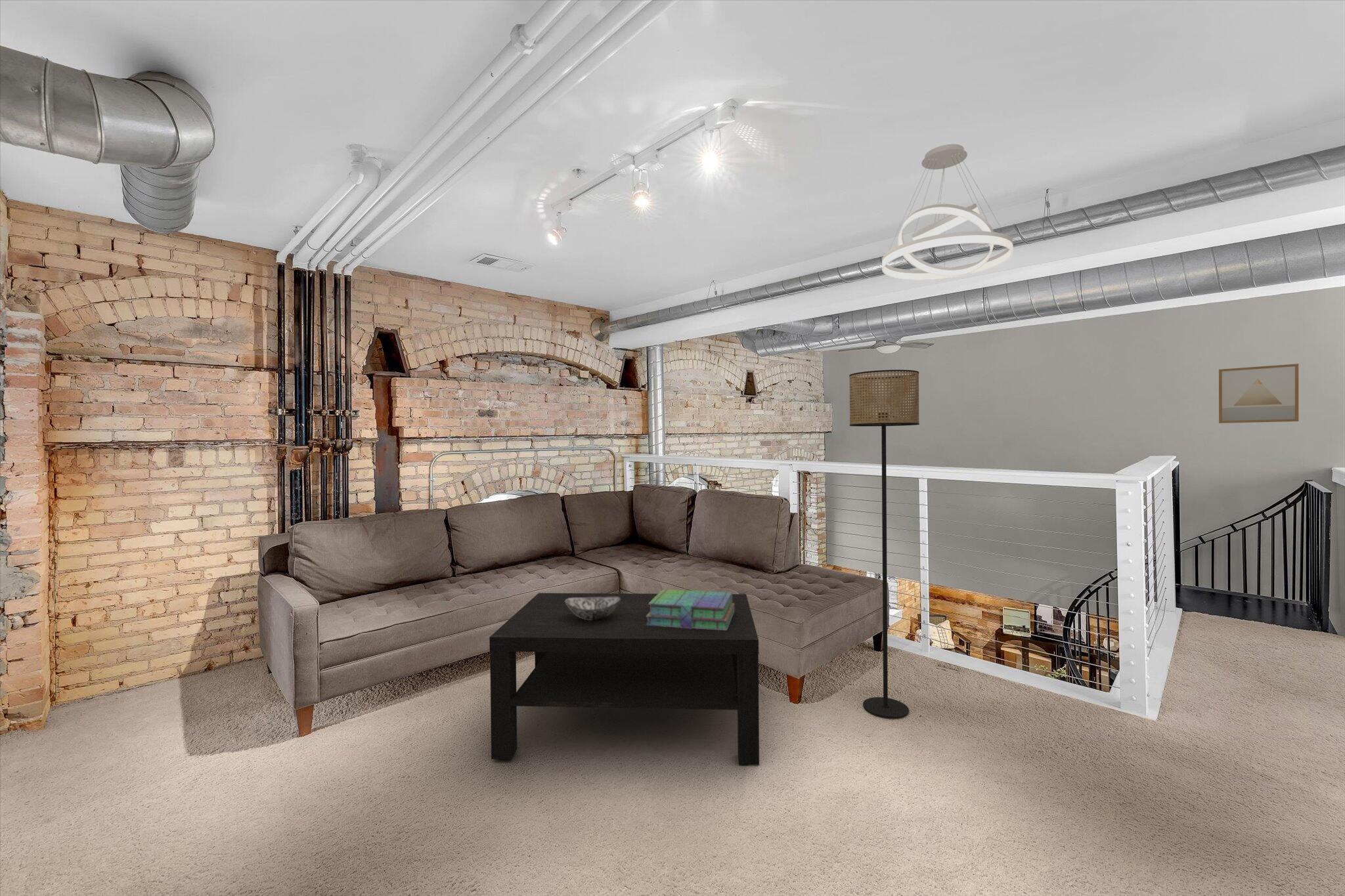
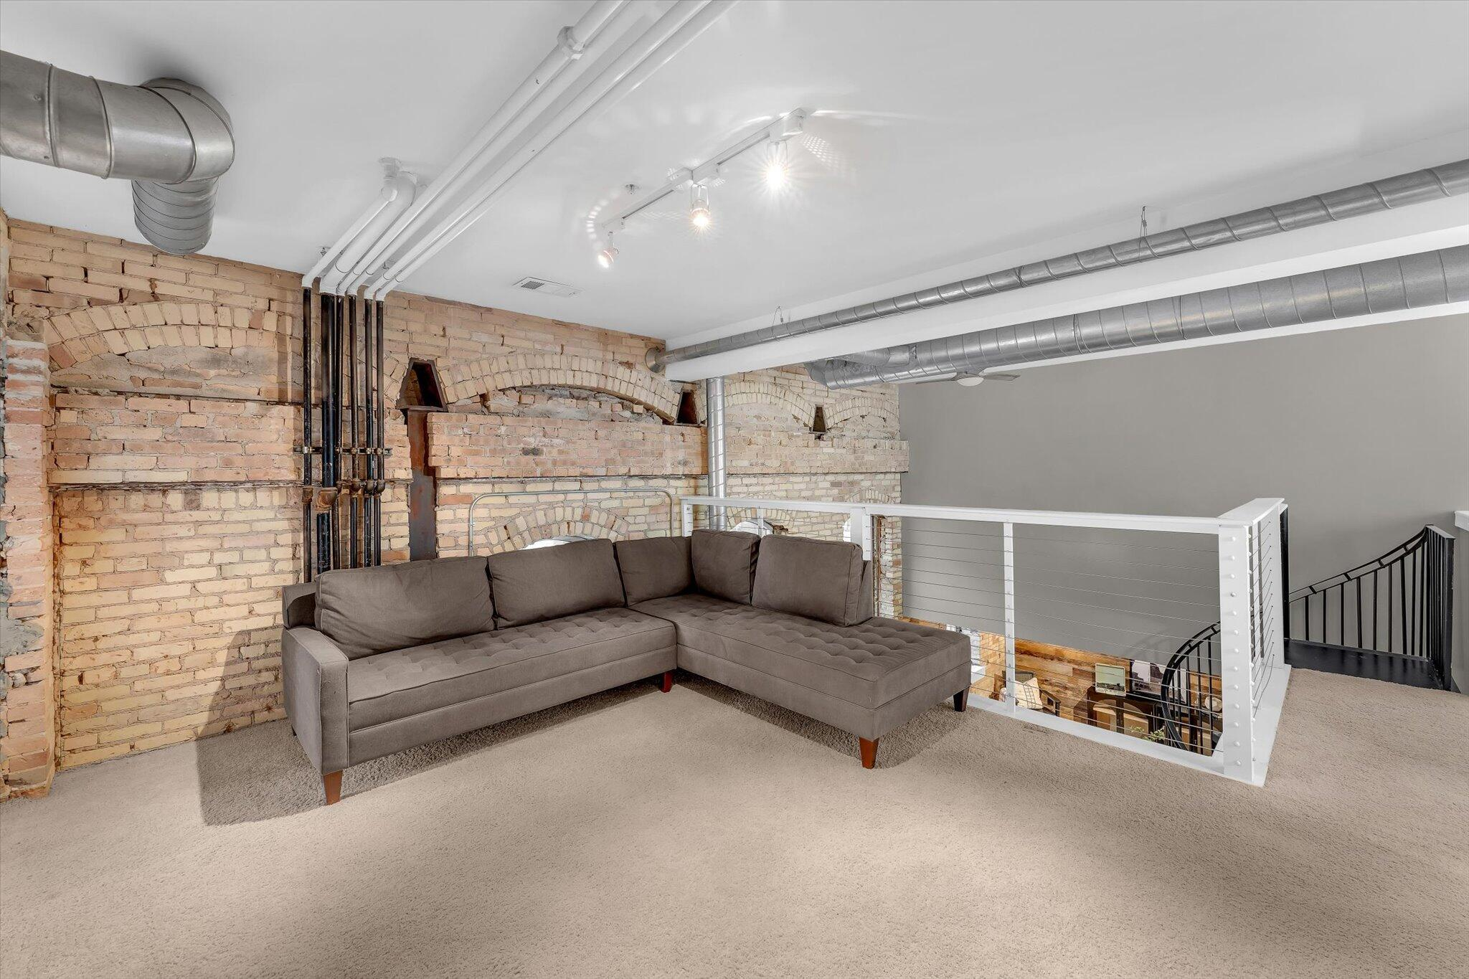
- wall art (1257, 395)
- coffee table (633, 667)
- floor lamp (884, 541)
- stack of books (692, 607)
- decorative bowl (592, 608)
- pendant light (944, 211)
